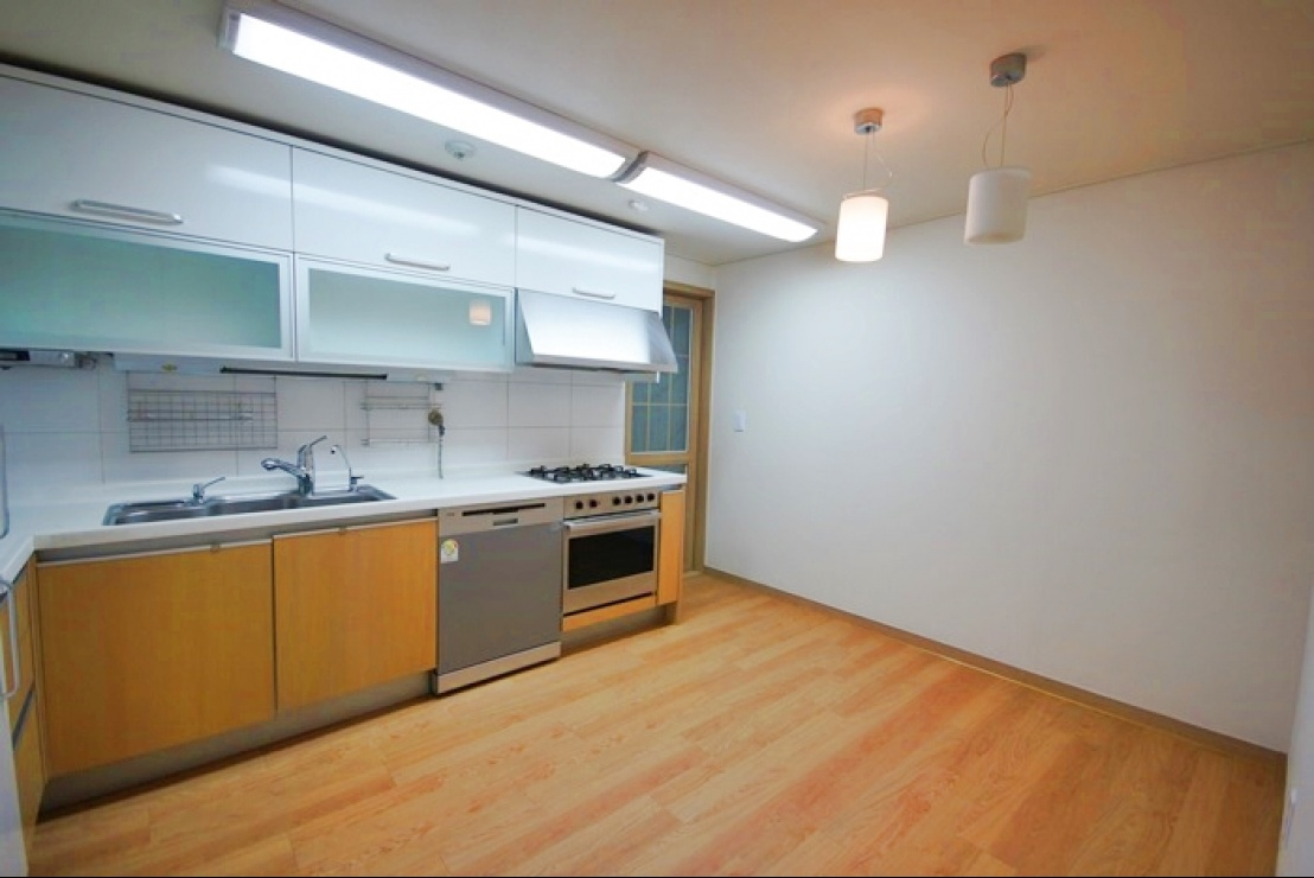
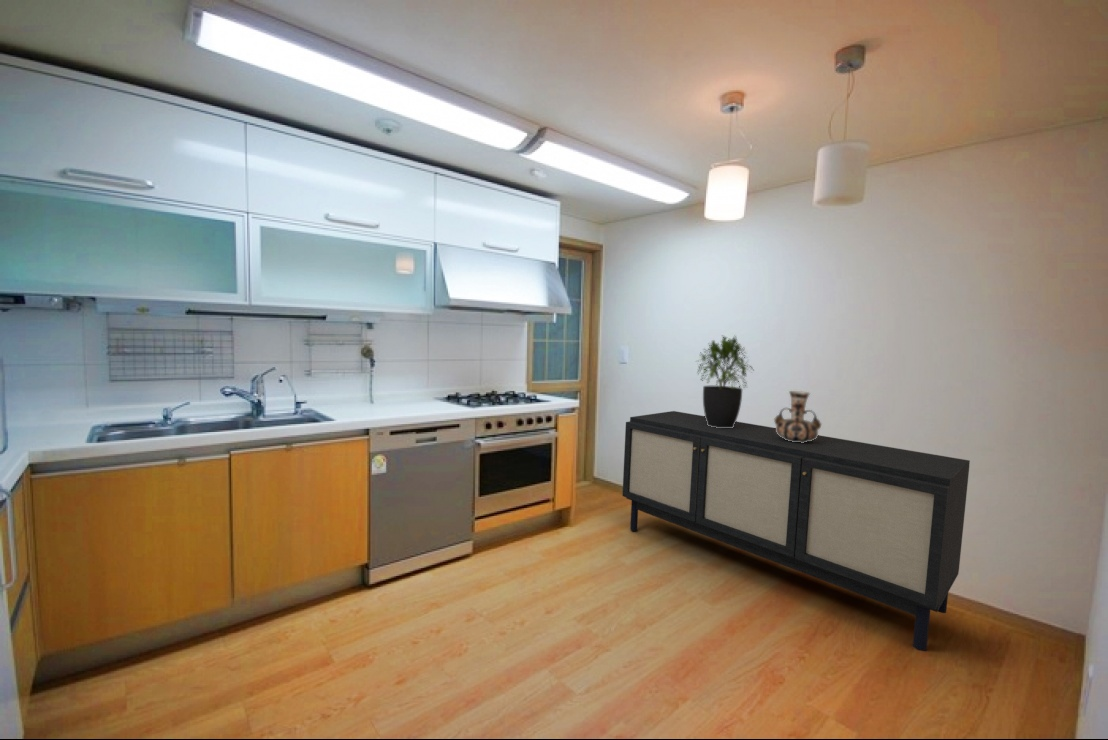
+ decorative vase (797, 415)
+ potted plant (720, 379)
+ sideboard (764, 501)
